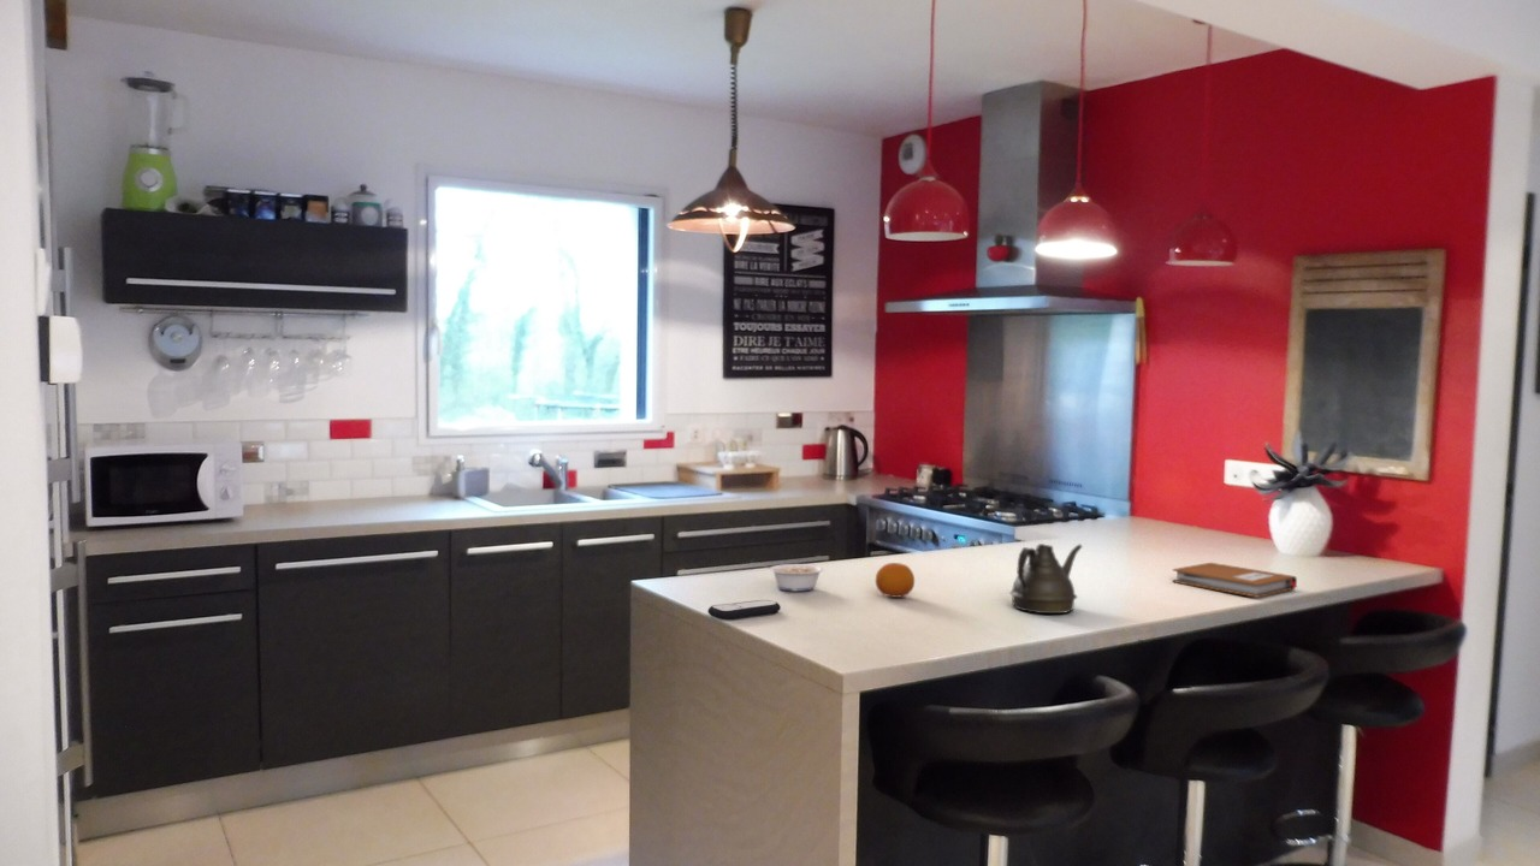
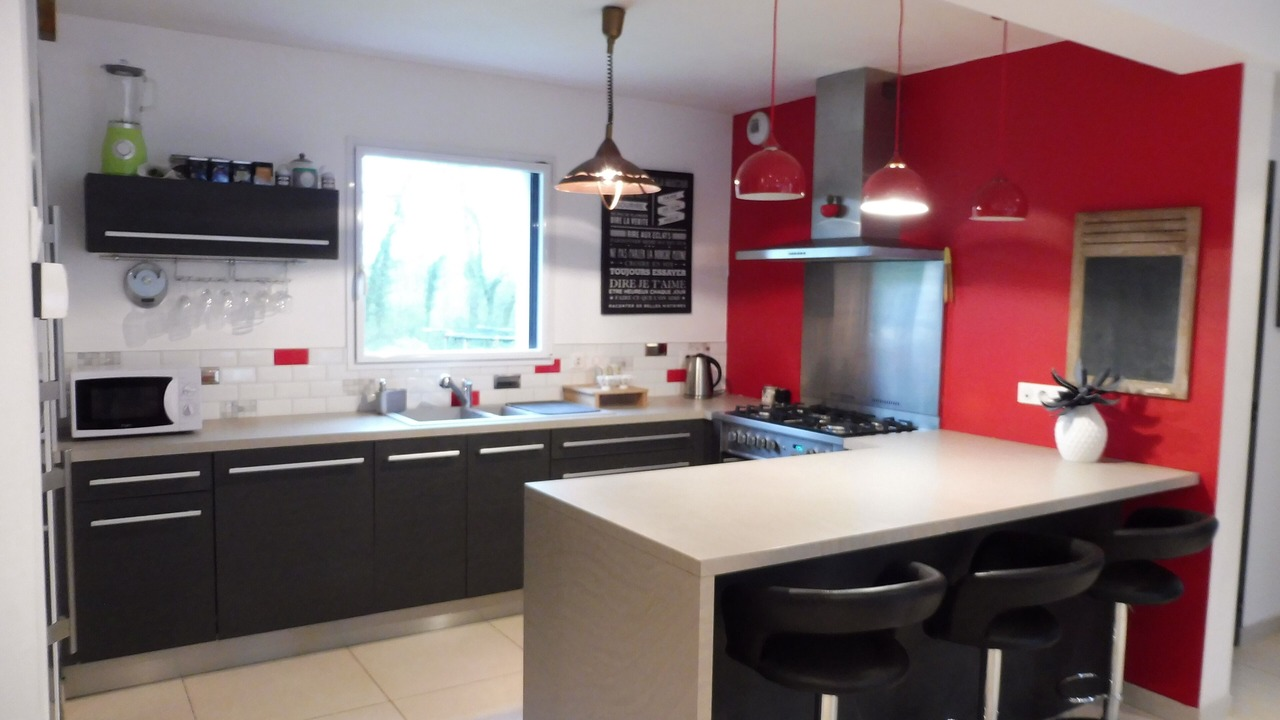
- legume (794, 576)
- teapot (1052, 575)
- remote control (745, 609)
- notebook (1236, 579)
- fruit (894, 580)
